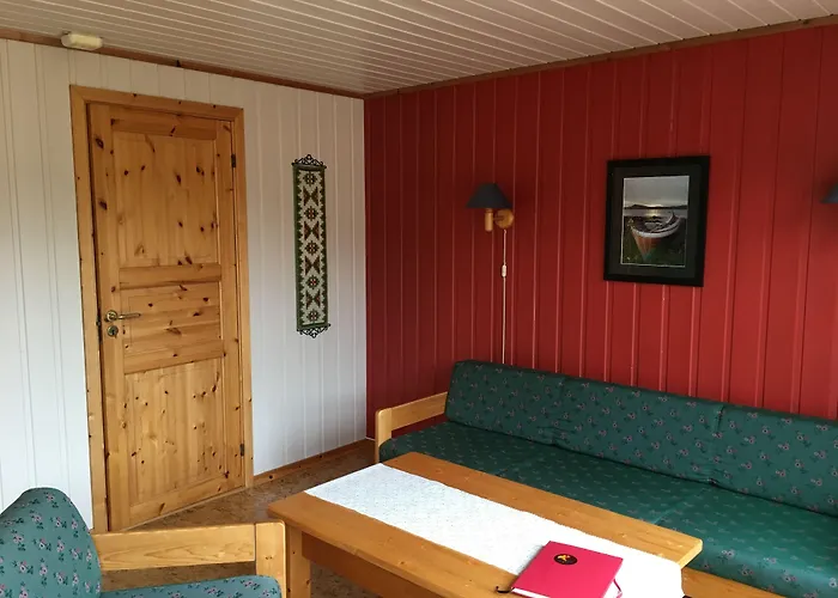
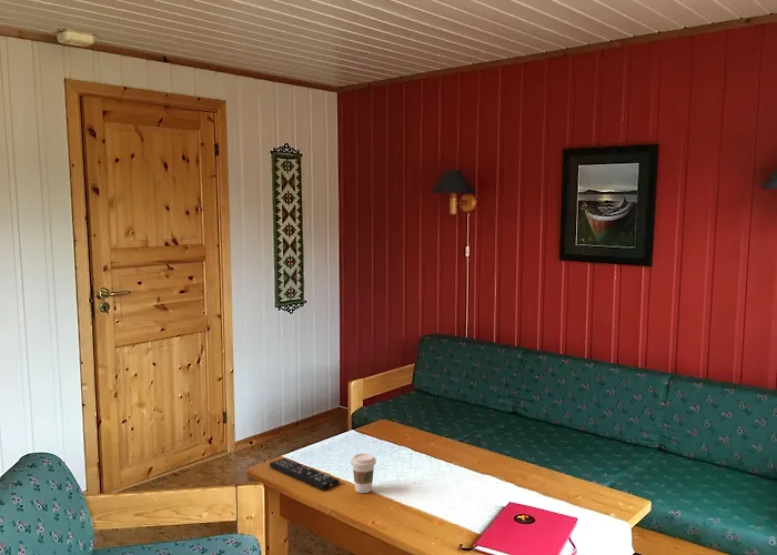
+ remote control (303, 472)
+ coffee cup (363, 473)
